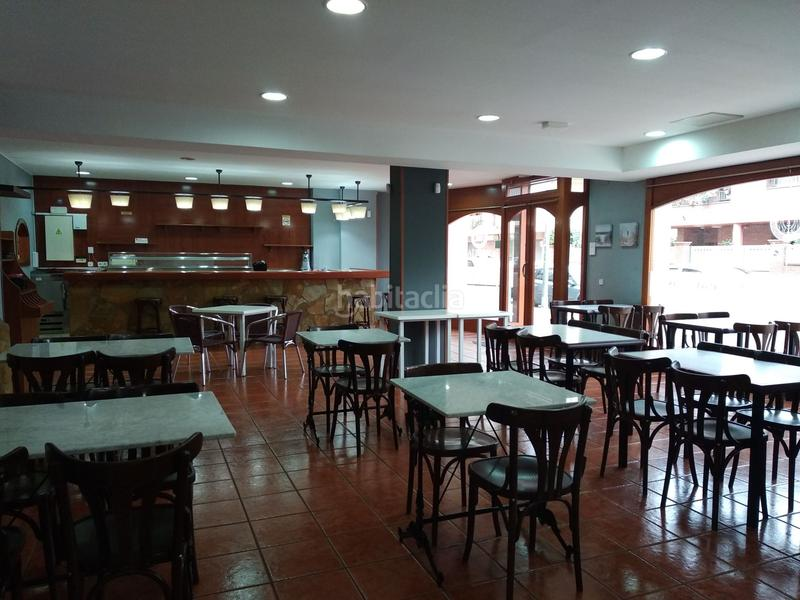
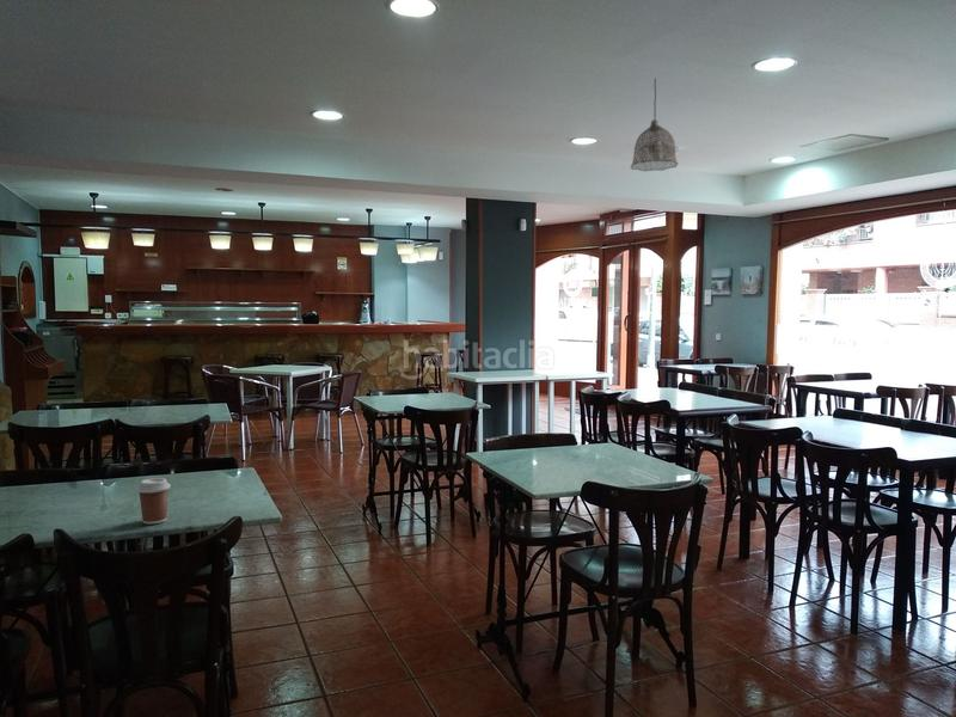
+ pendant lamp (654, 122)
+ coffee cup (153, 501)
